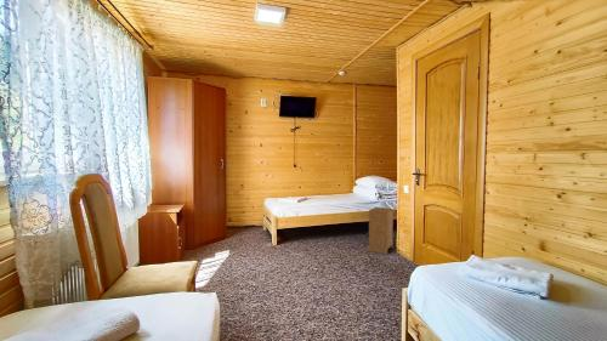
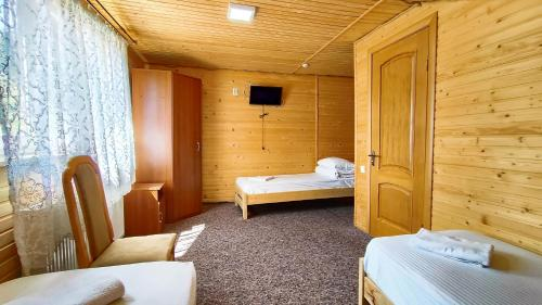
- nightstand (380, 229)
